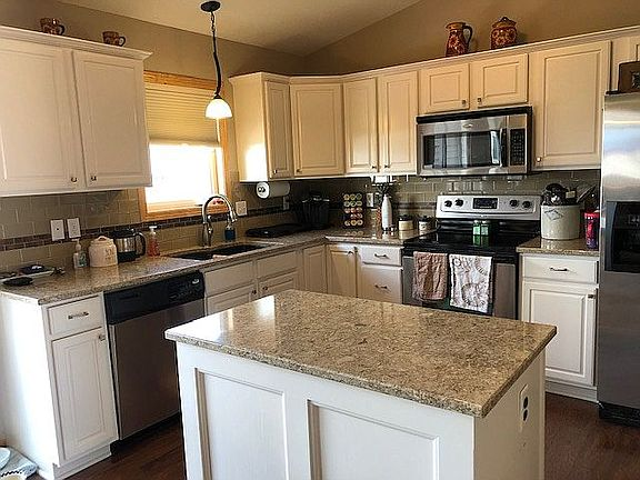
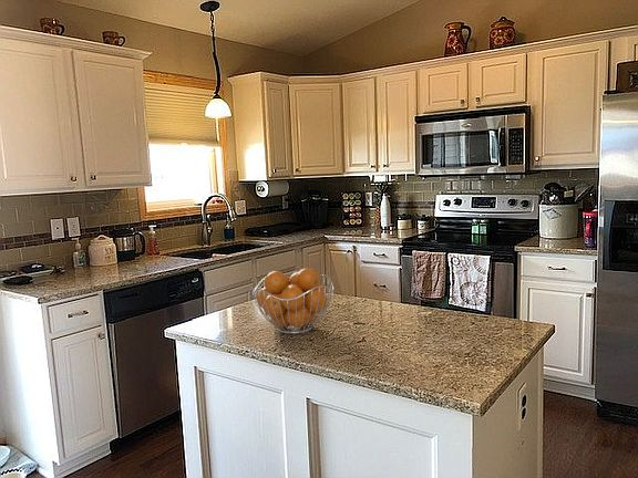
+ fruit basket (294, 299)
